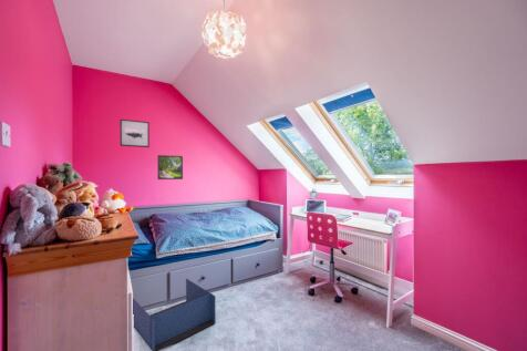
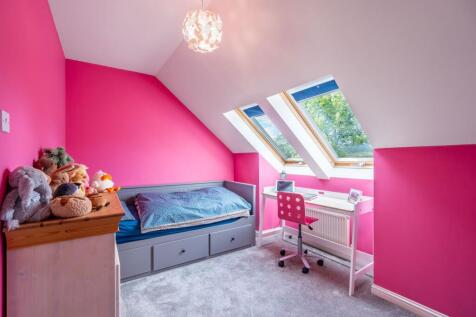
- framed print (170, 167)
- wall art (134, 133)
- storage bin (173, 309)
